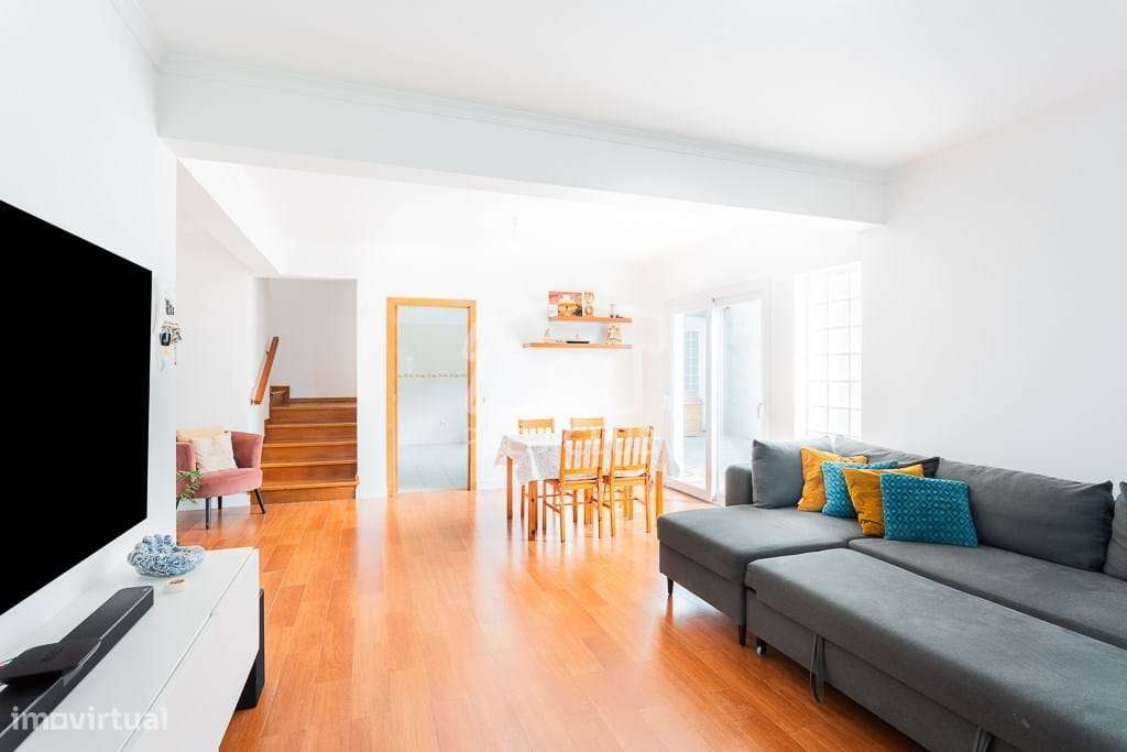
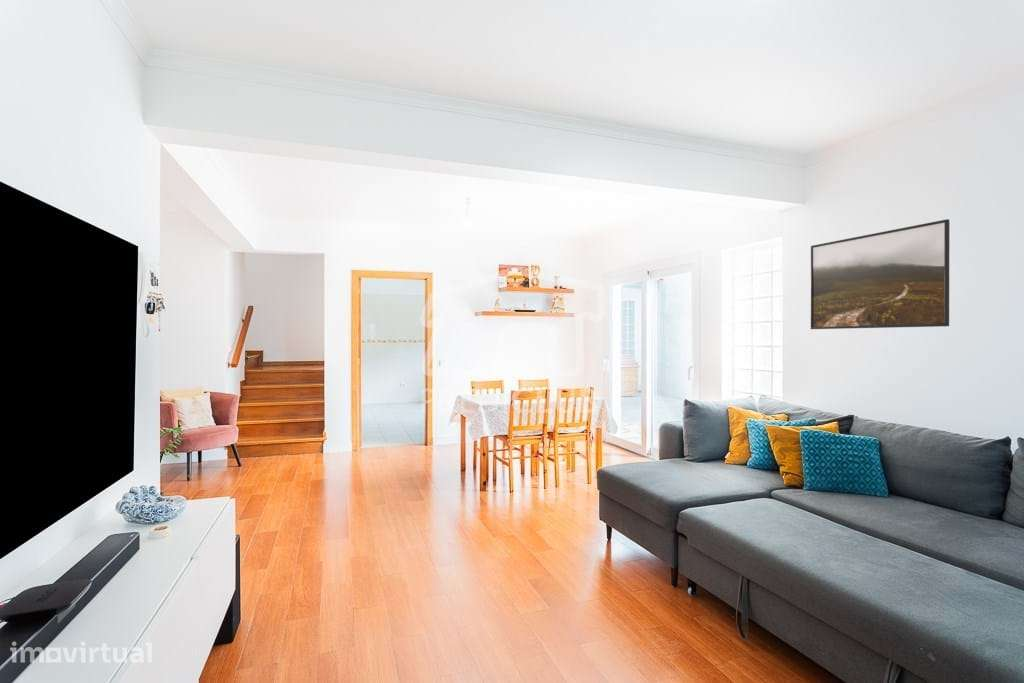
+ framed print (871, 281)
